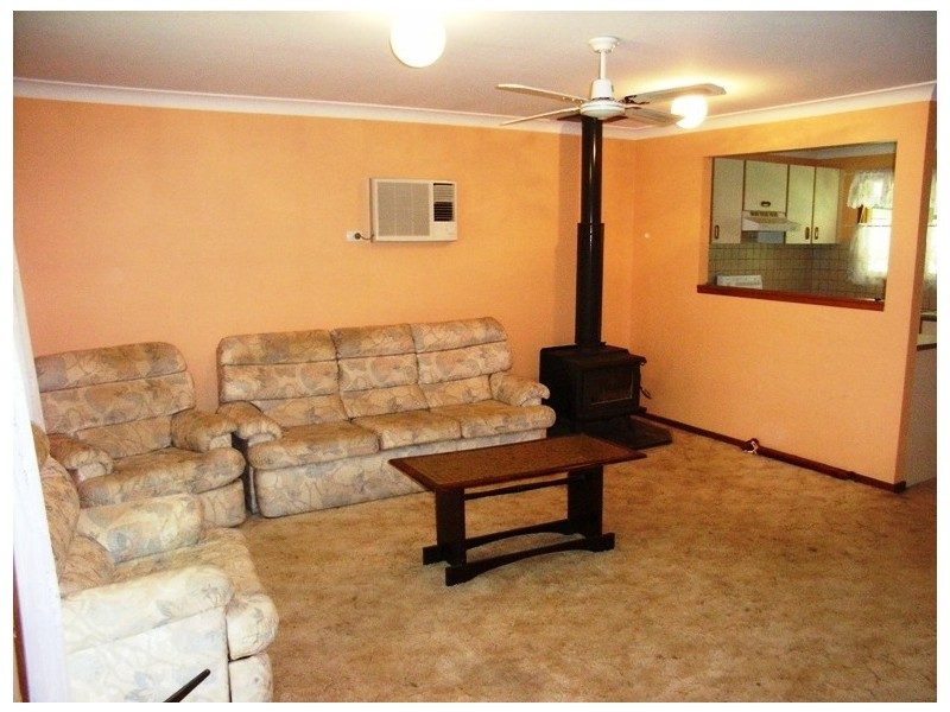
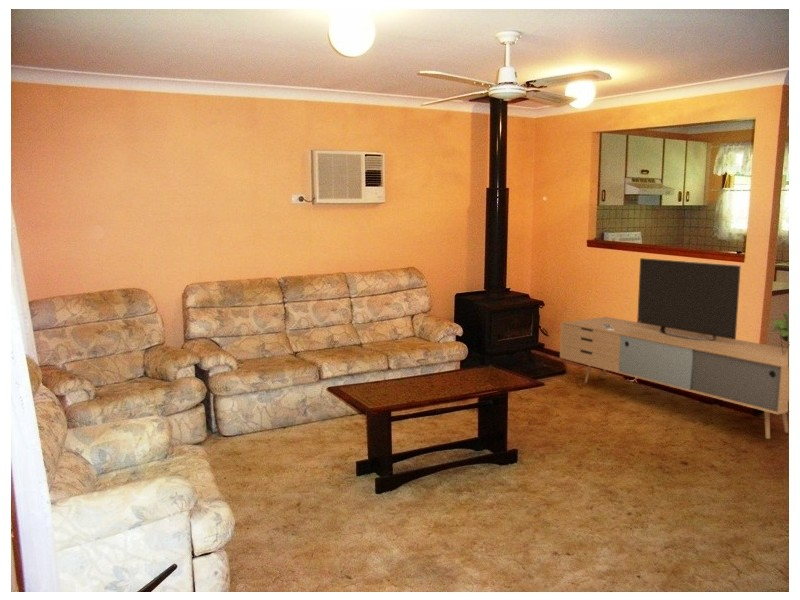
+ media console (679, 334)
